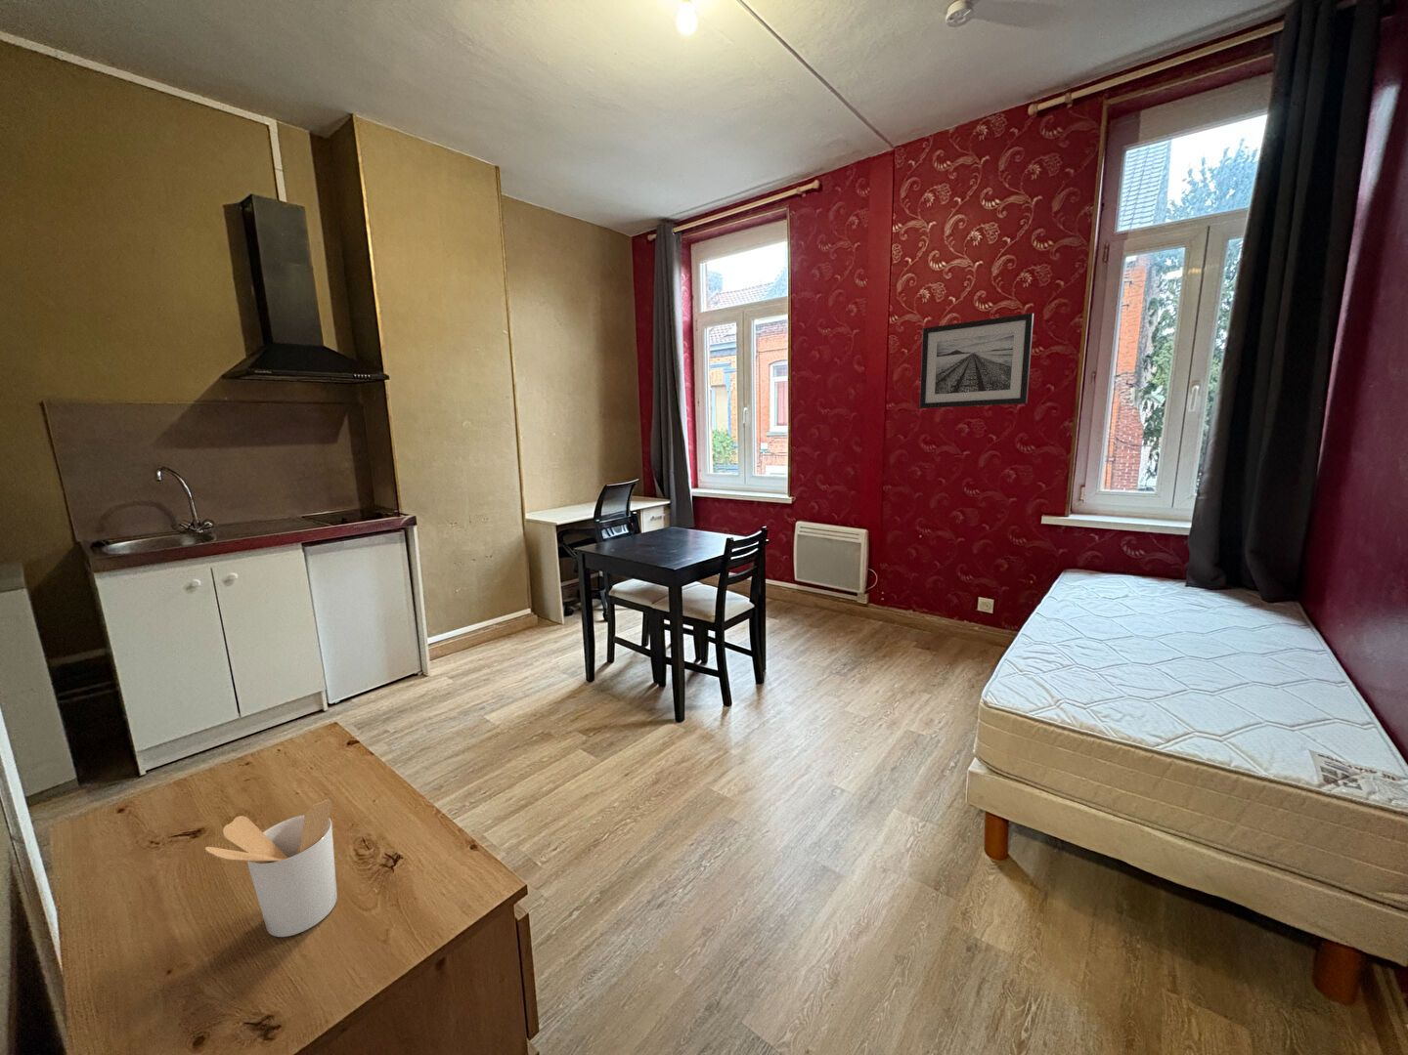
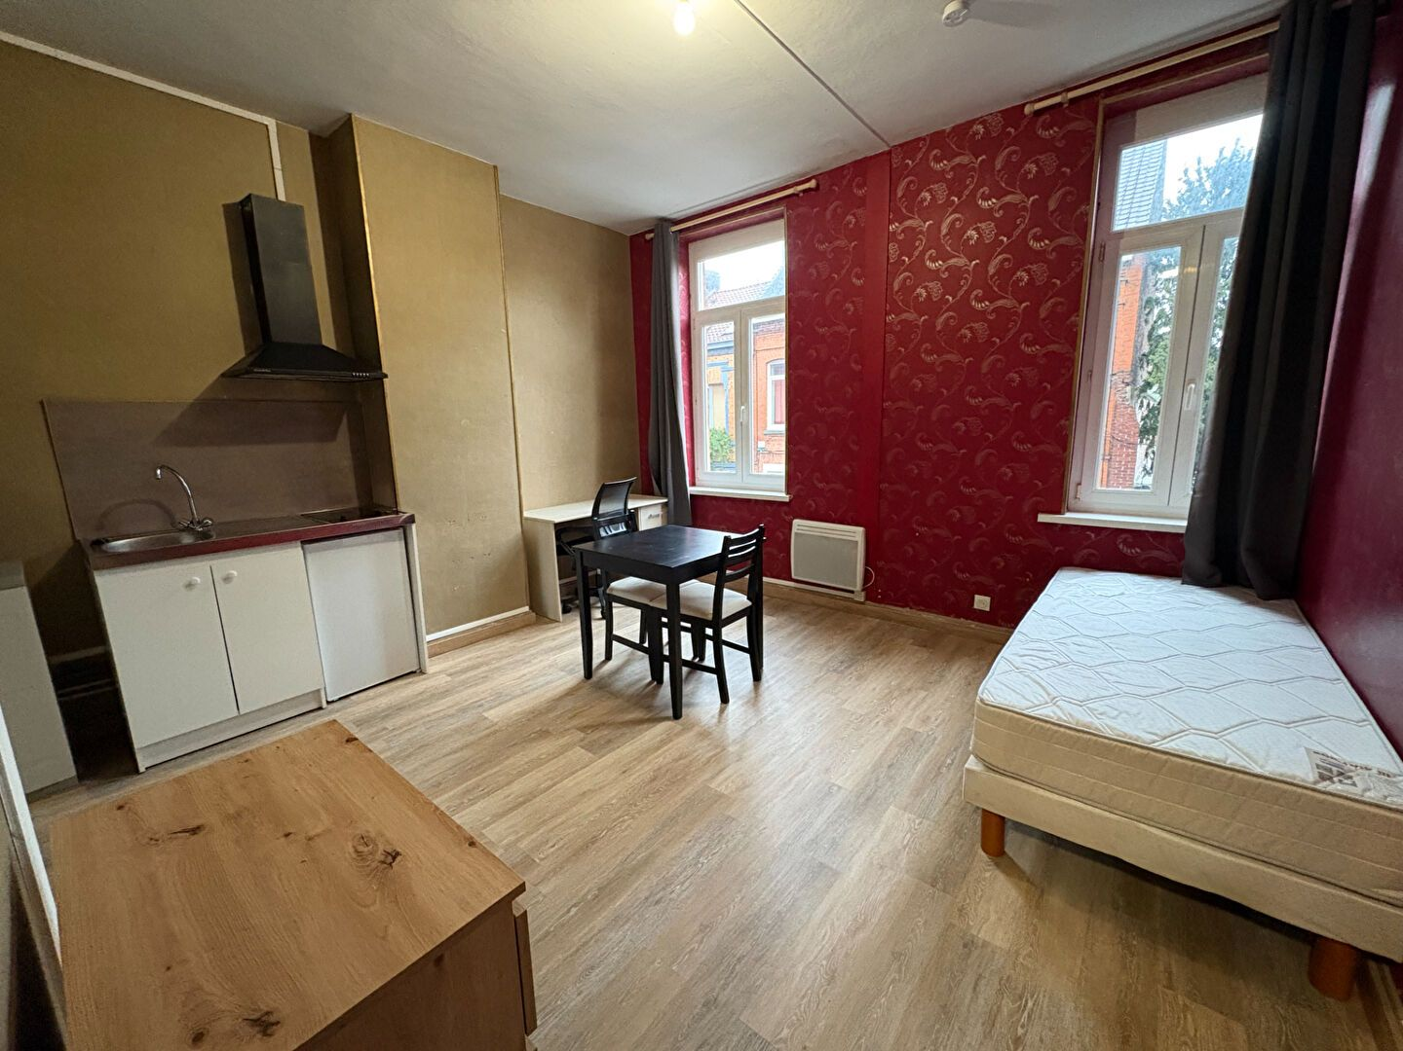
- wall art (972, 363)
- utensil holder (277, 870)
